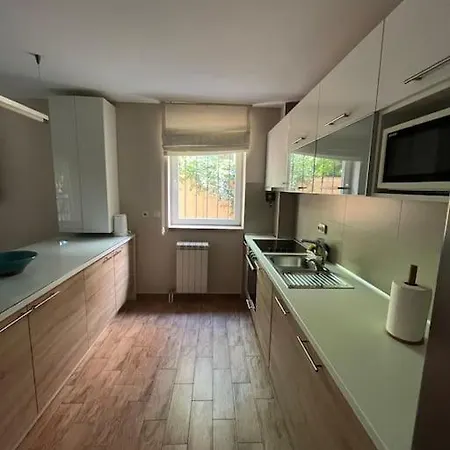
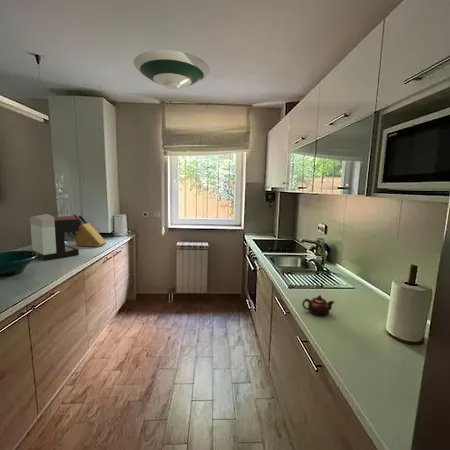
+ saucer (172, 77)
+ knife block (86, 229)
+ teapot (318, 303)
+ coffee maker (60, 234)
